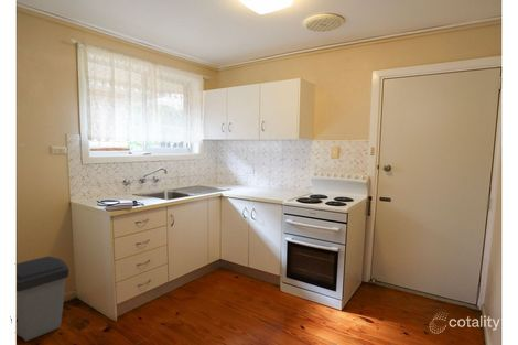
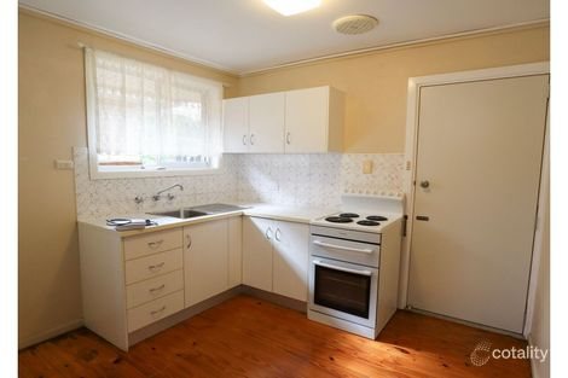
- trash can (34, 297)
